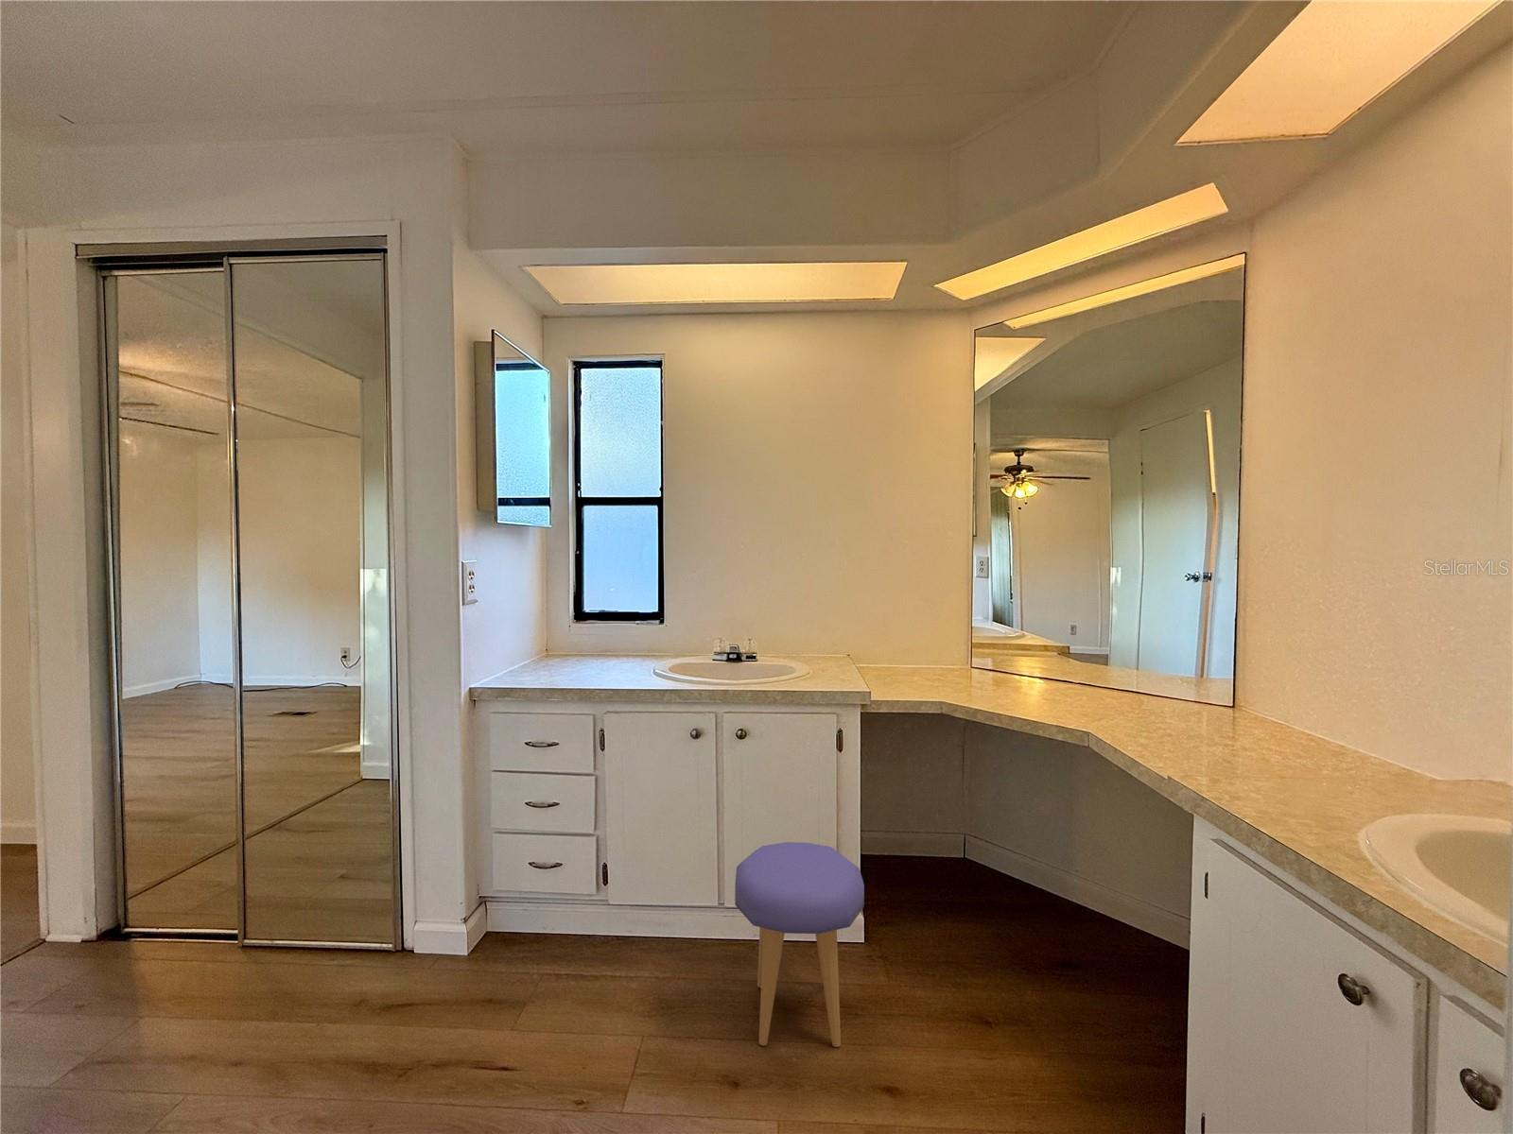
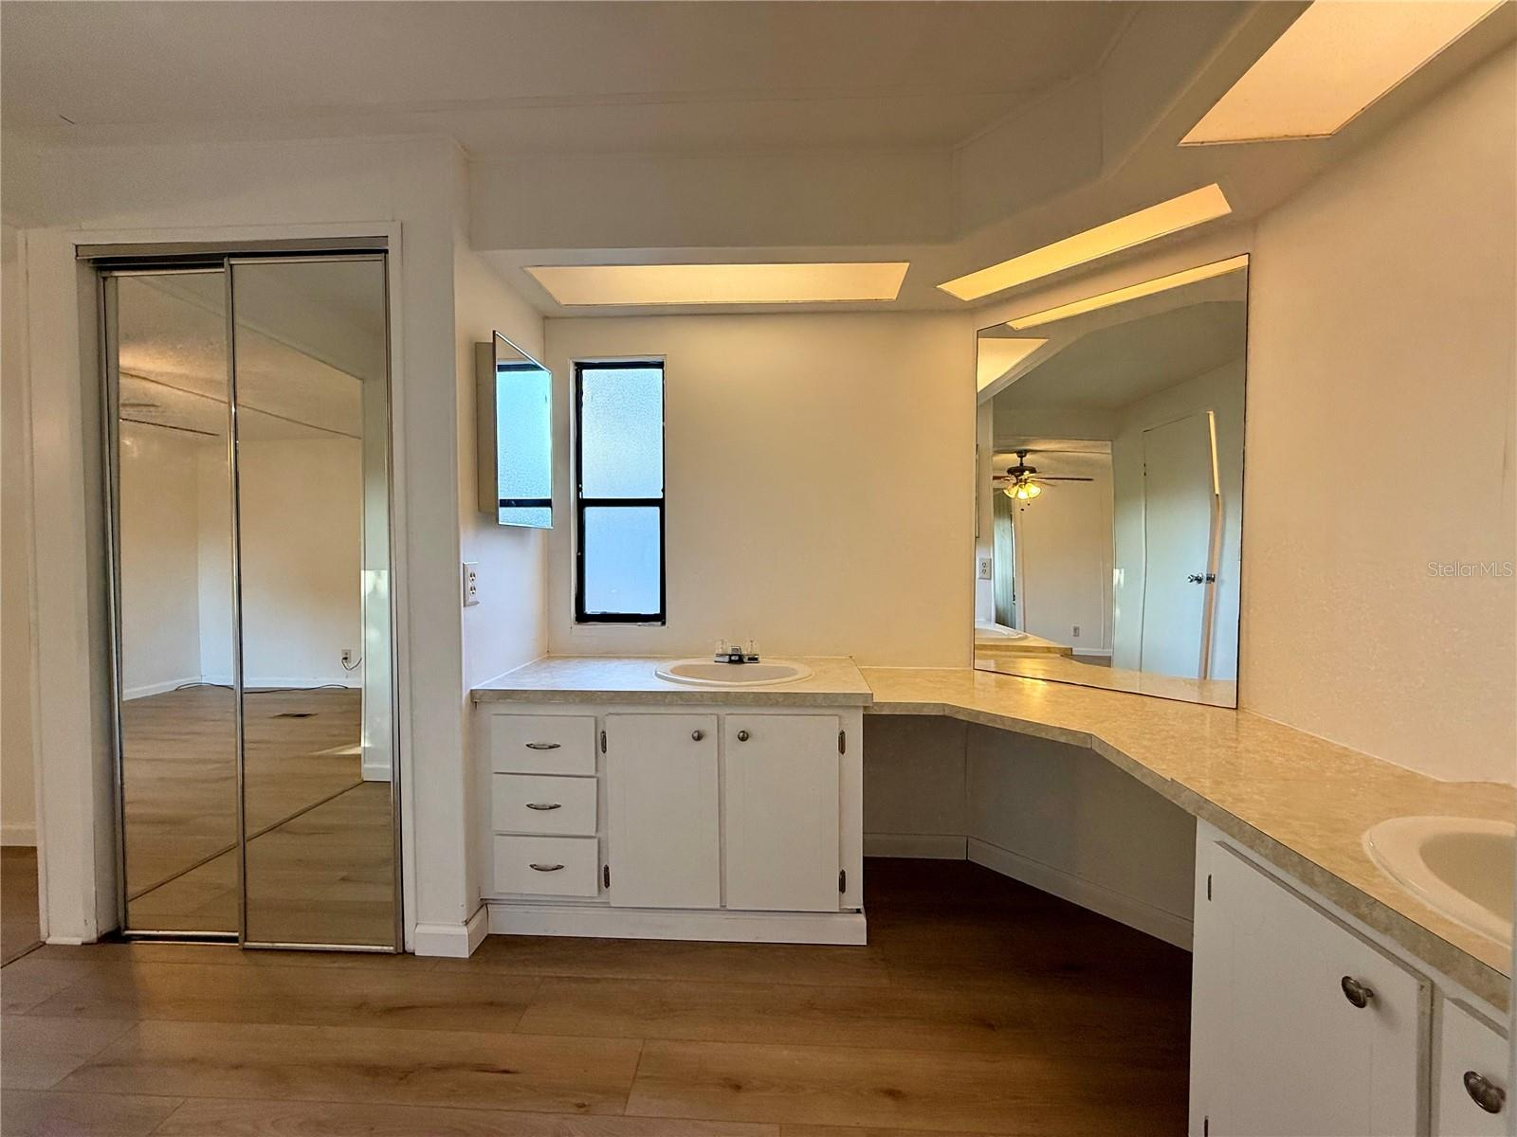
- stool (798, 933)
